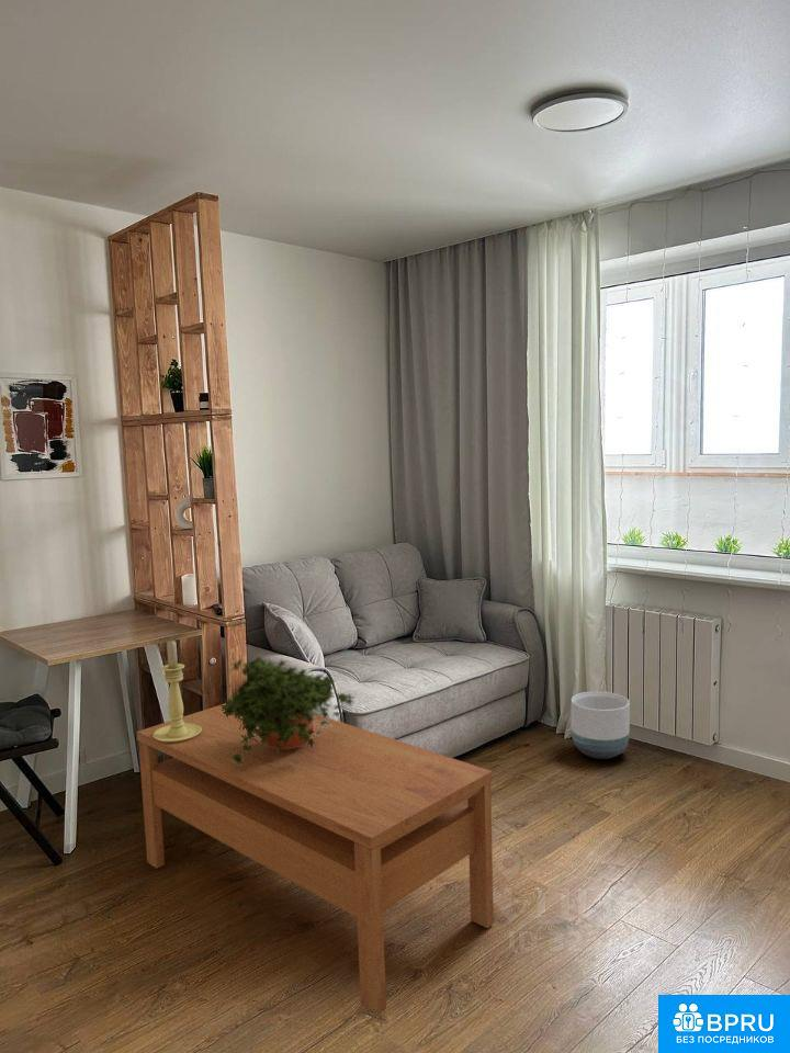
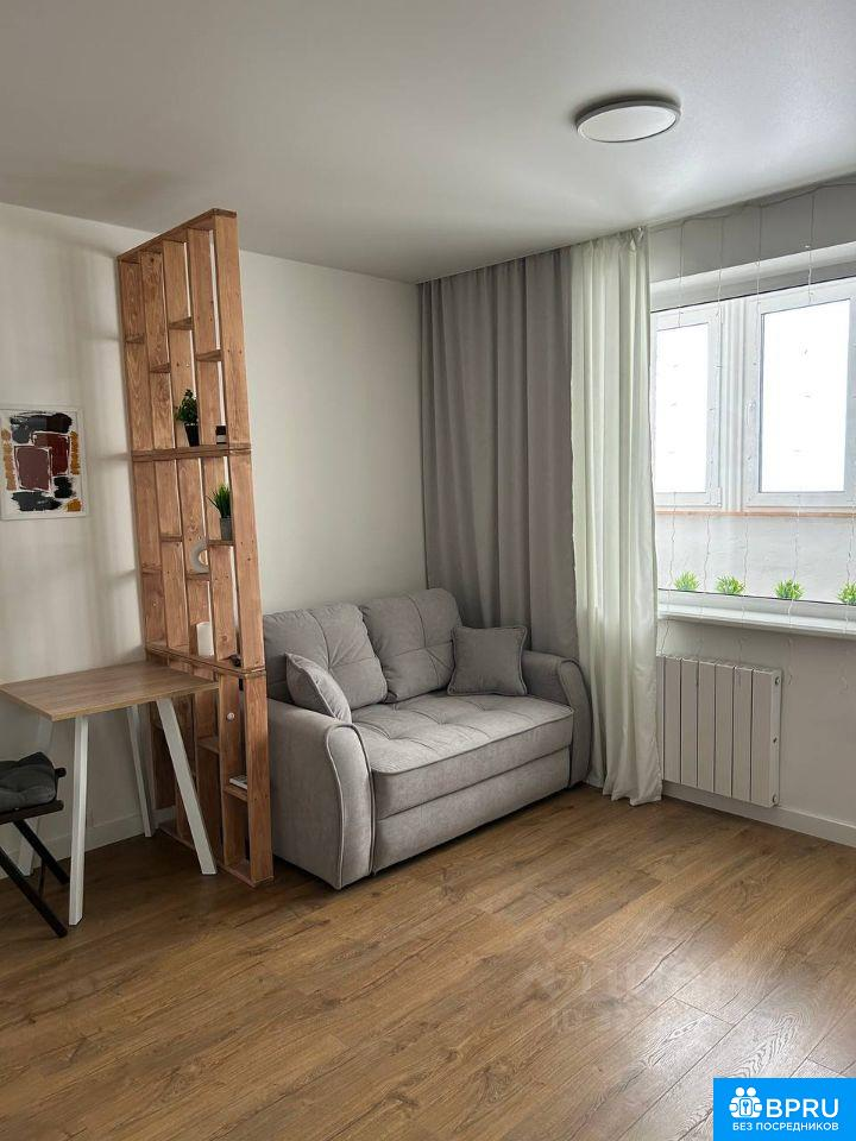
- planter (599, 727)
- potted plant (284, 703)
- candle holder (174, 687)
- coffee table (303, 820)
